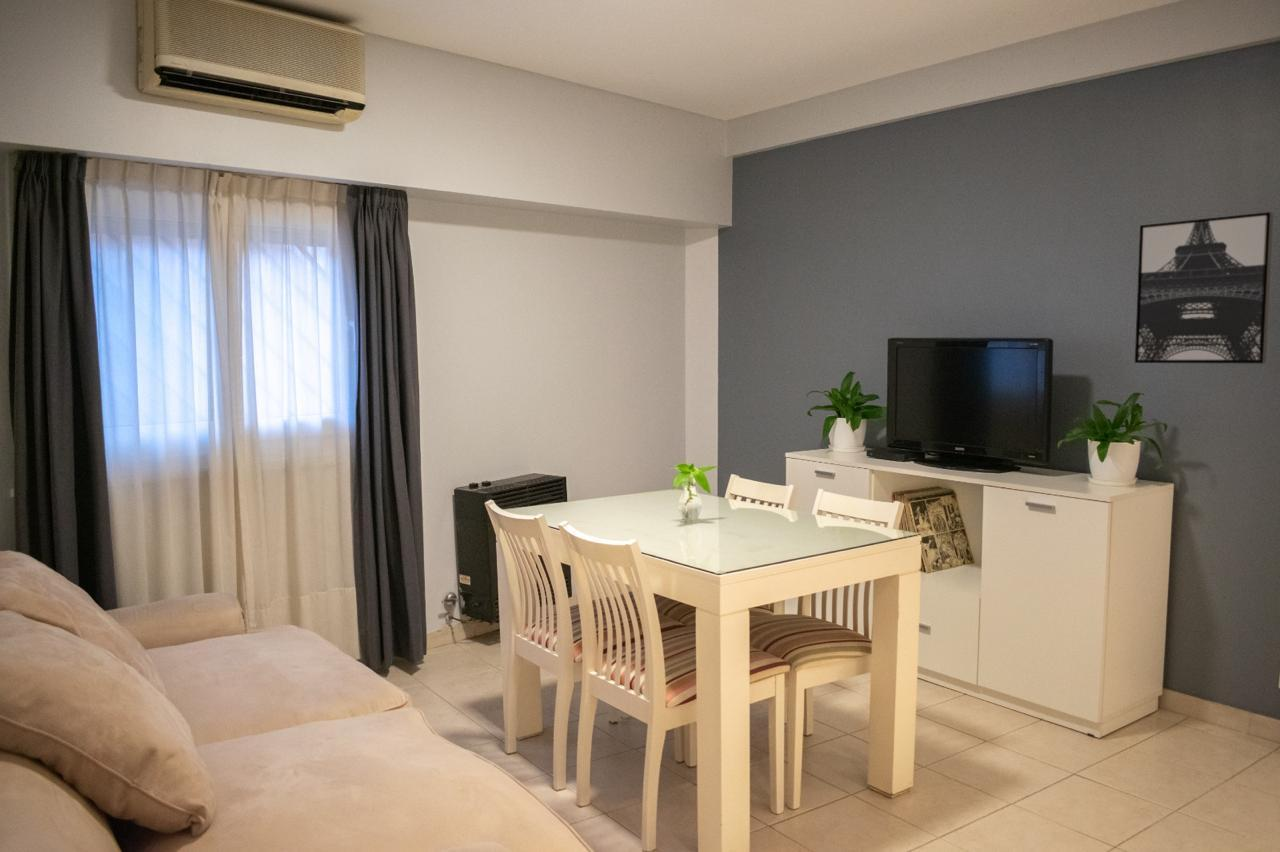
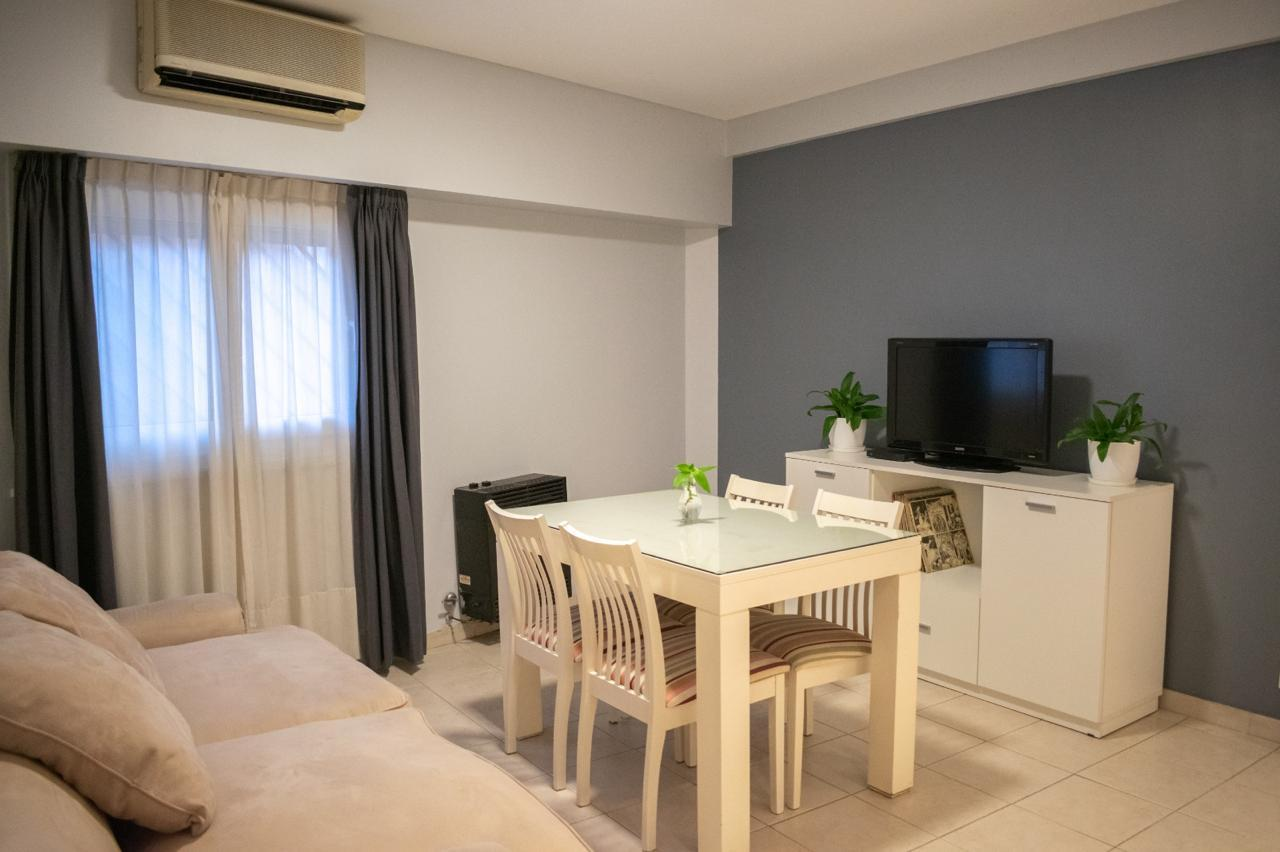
- wall art (1200, 291)
